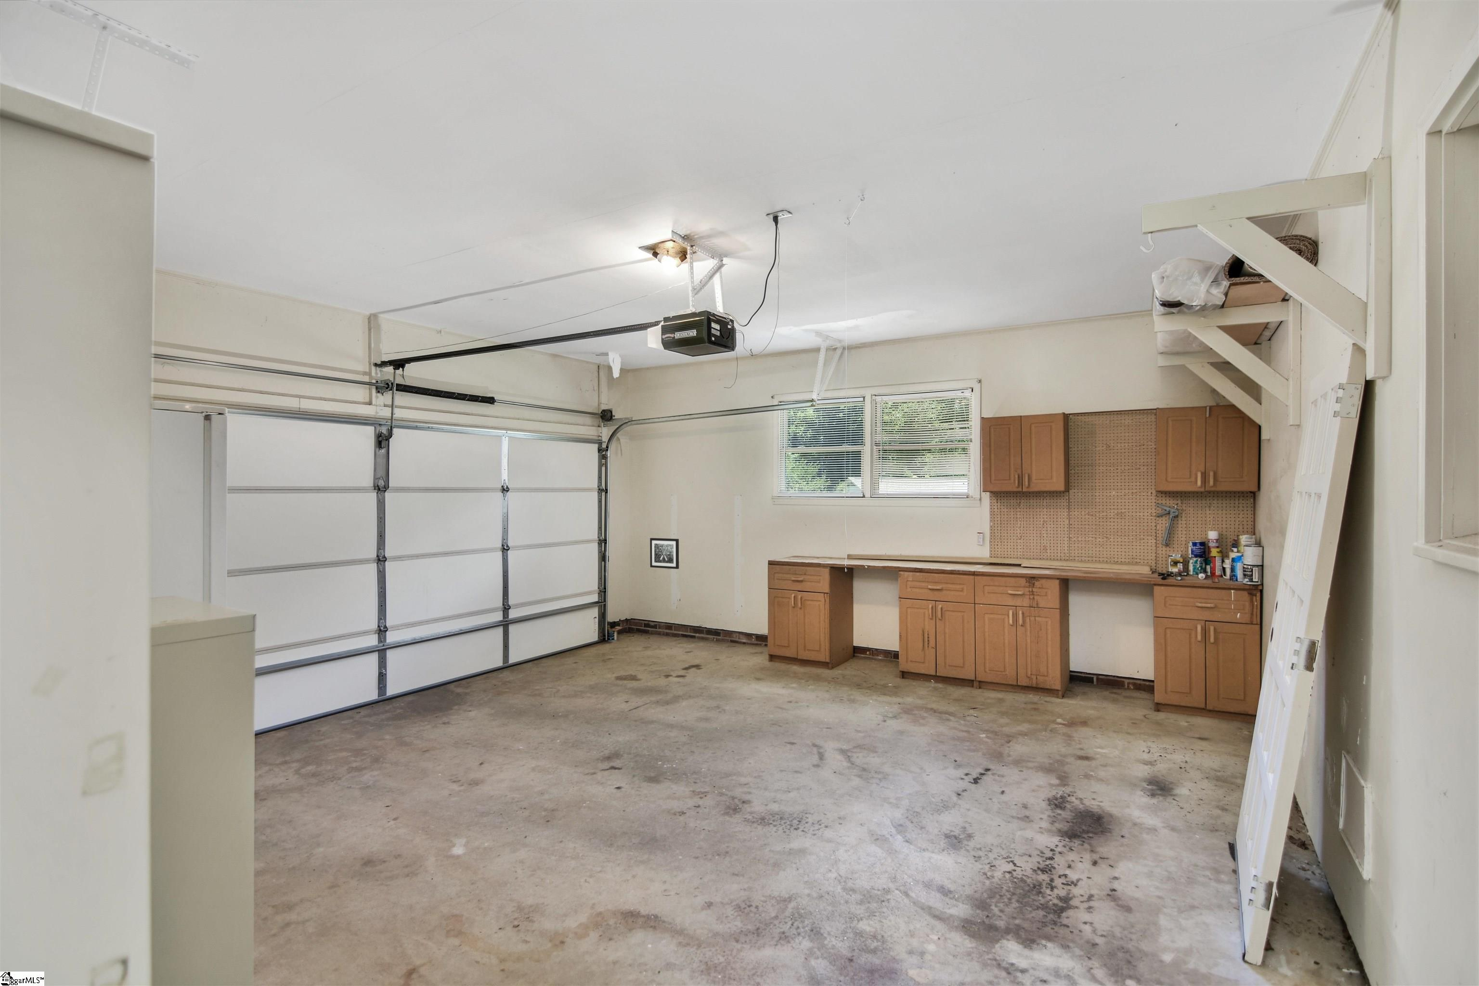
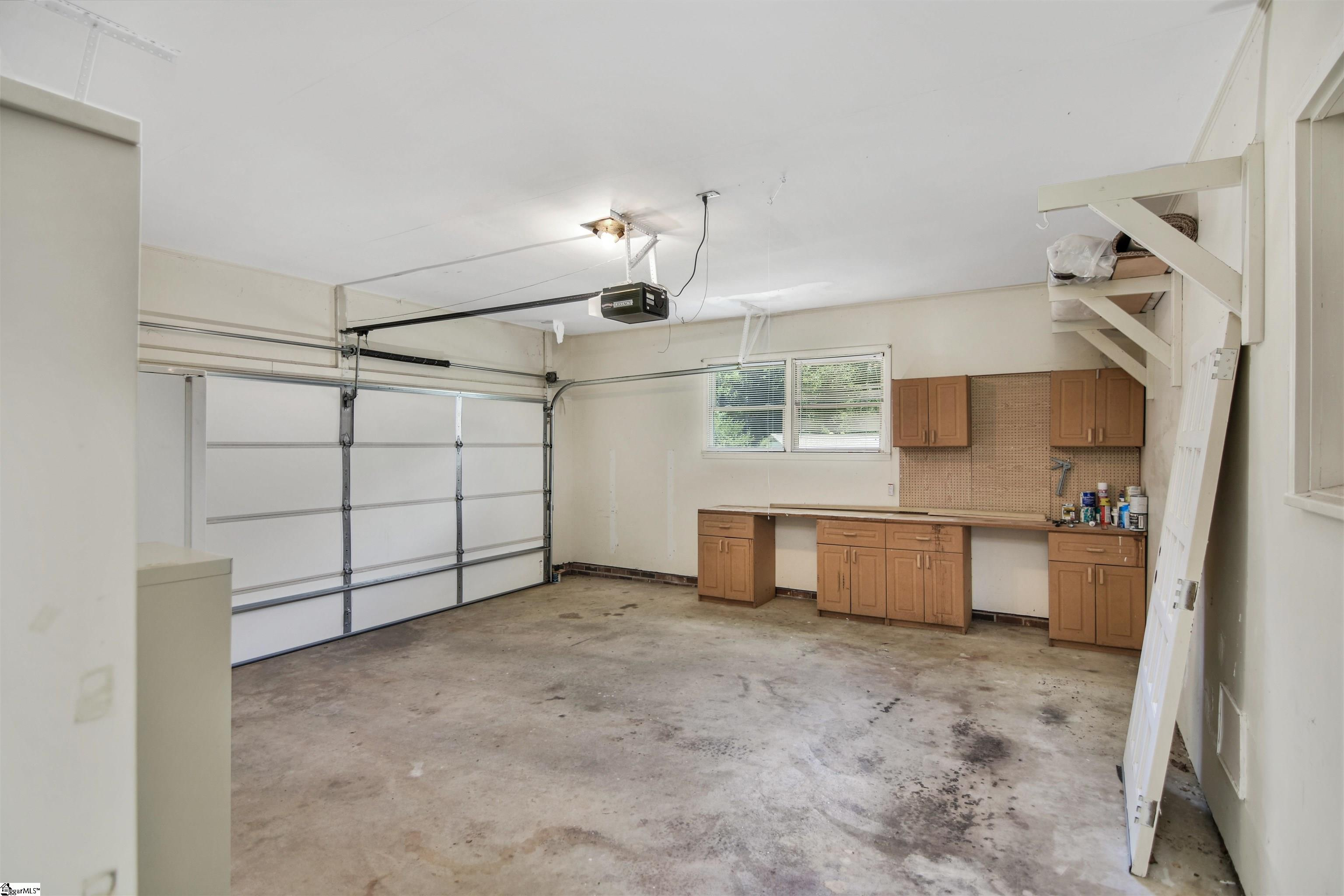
- wall art (664, 554)
